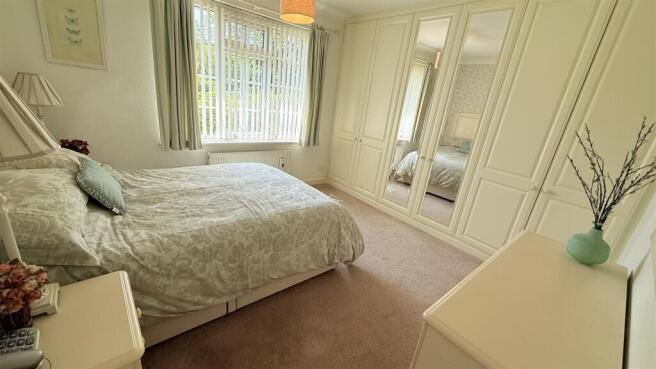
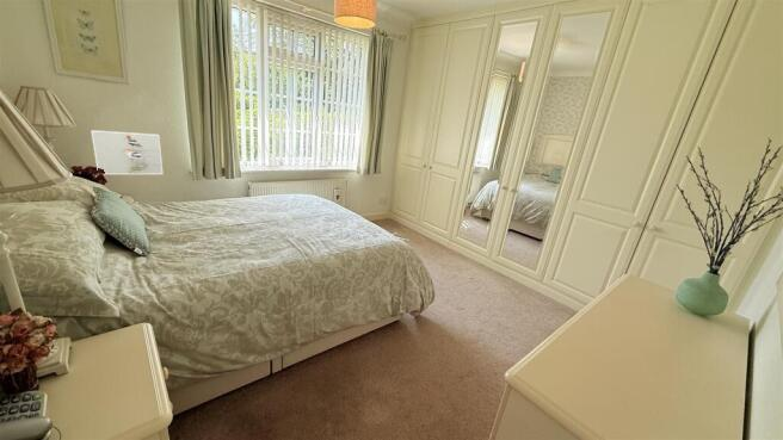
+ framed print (129, 153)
